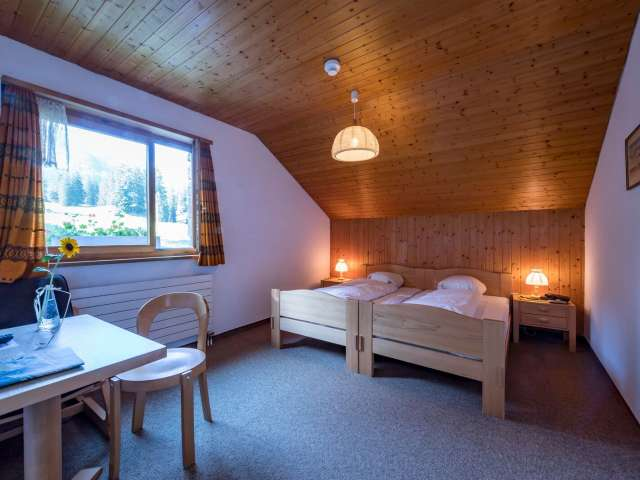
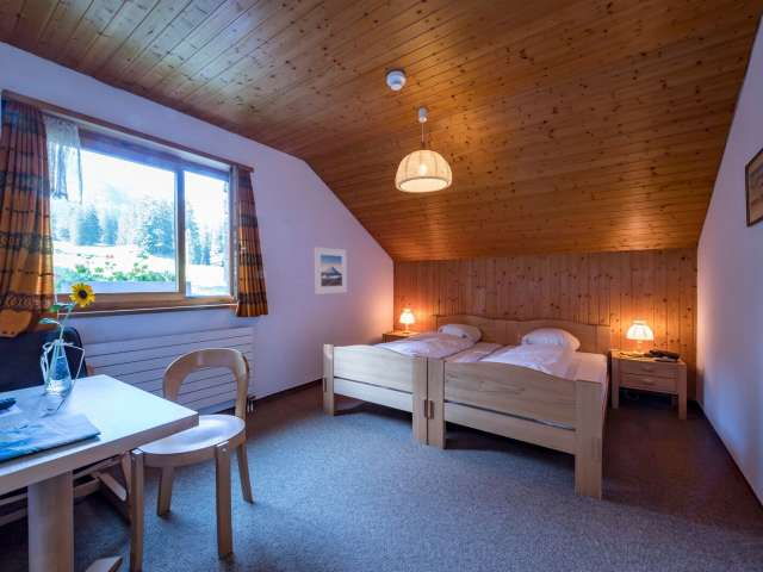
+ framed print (331, 271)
